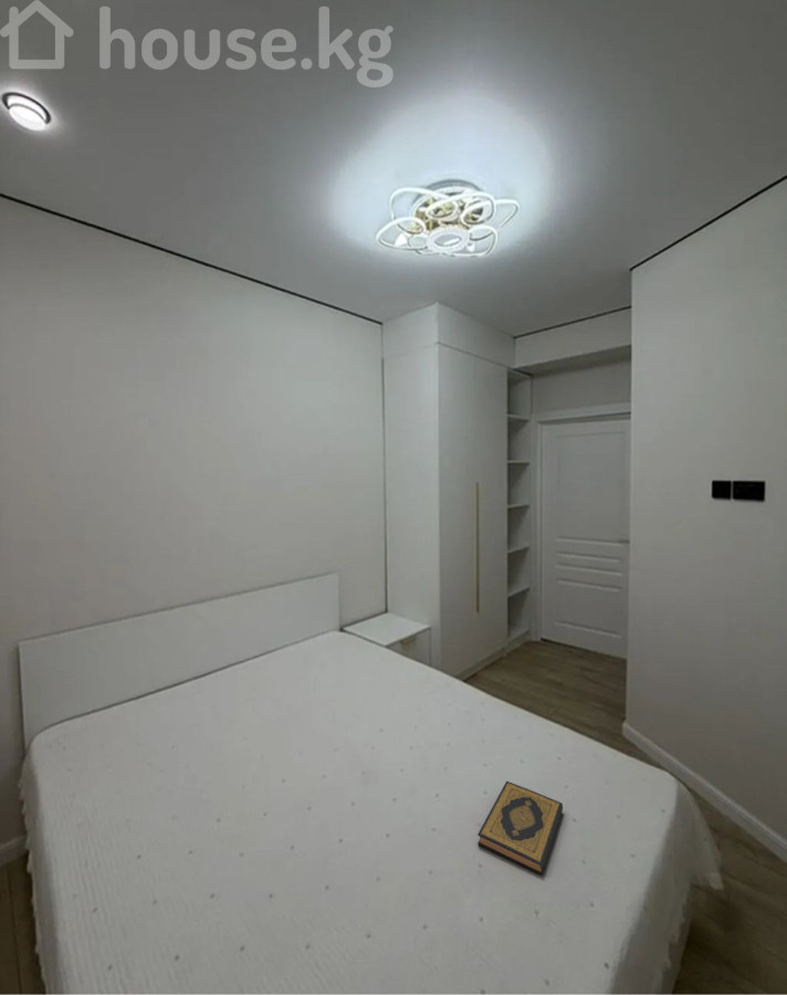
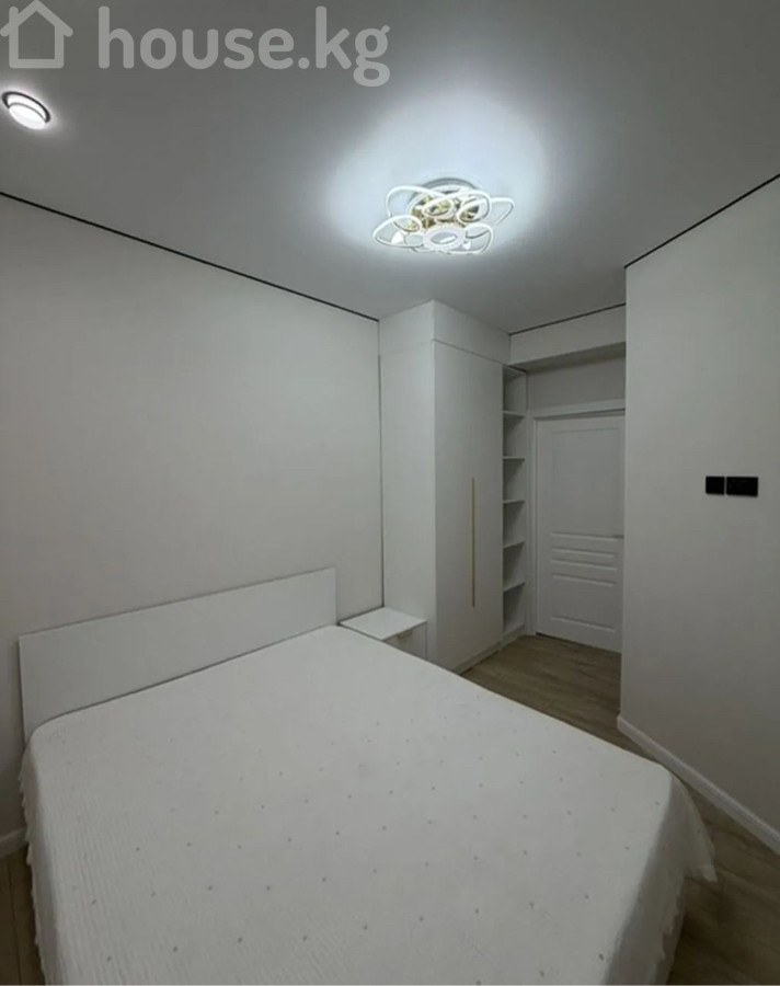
- hardback book (522, 823)
